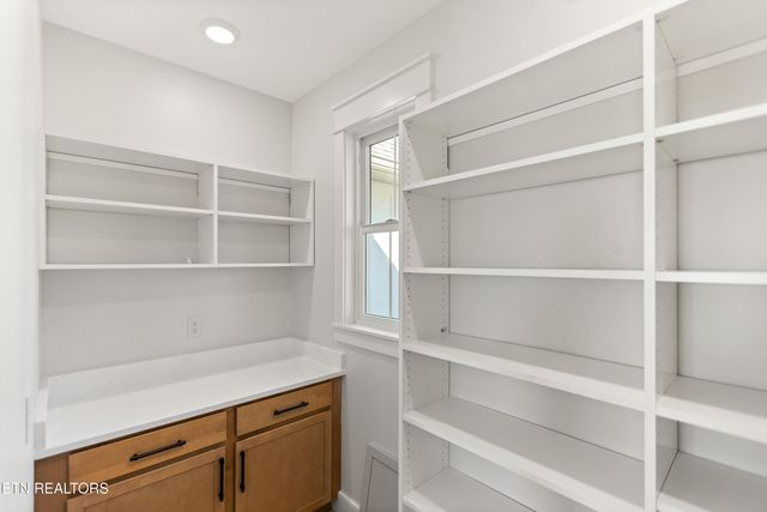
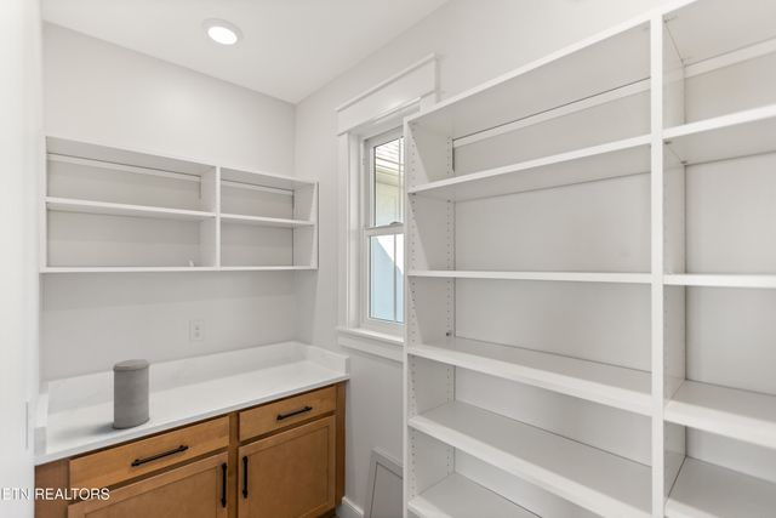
+ canister (131, 392)
